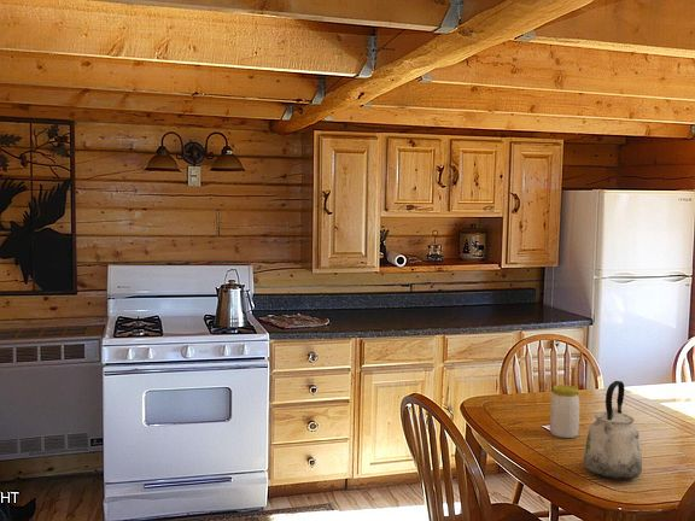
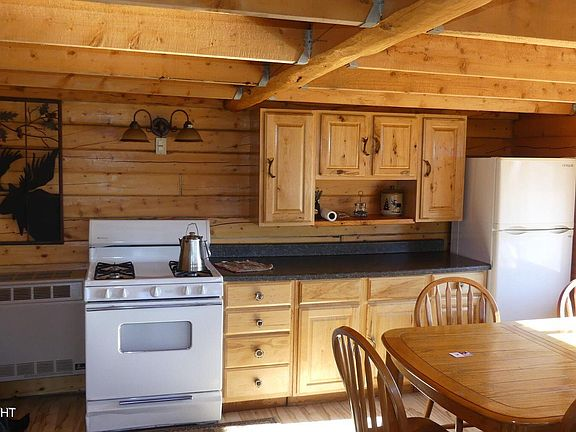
- jar (565, 410)
- kettle (615, 426)
